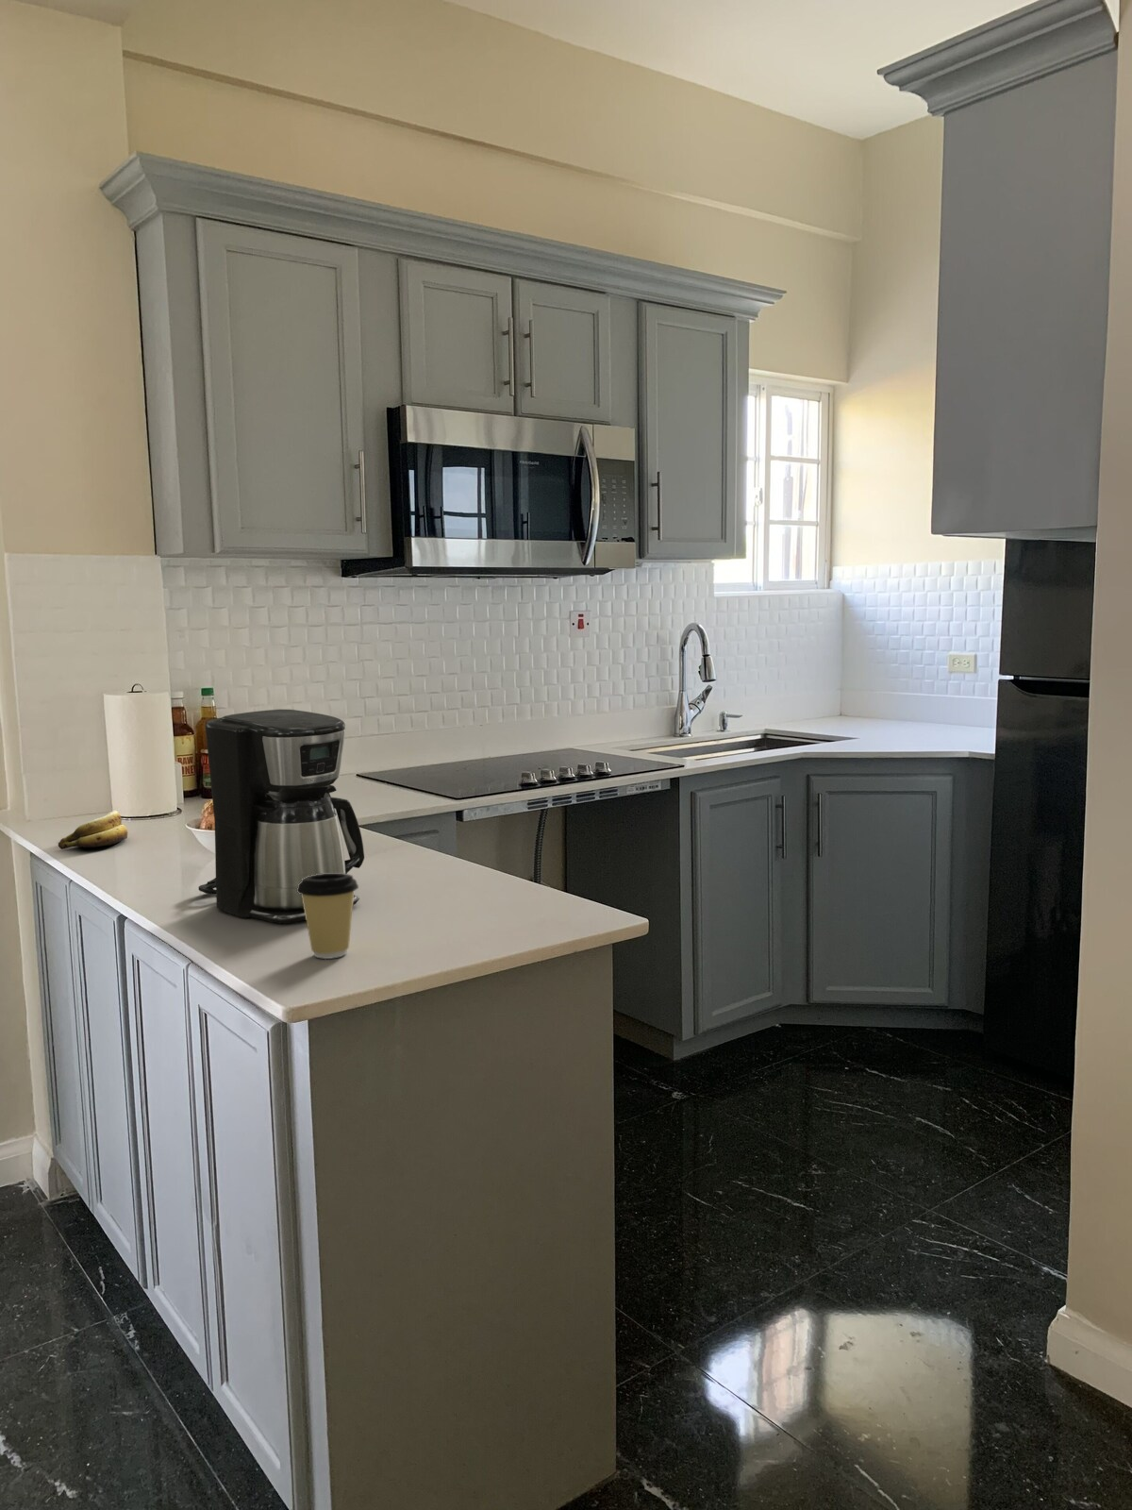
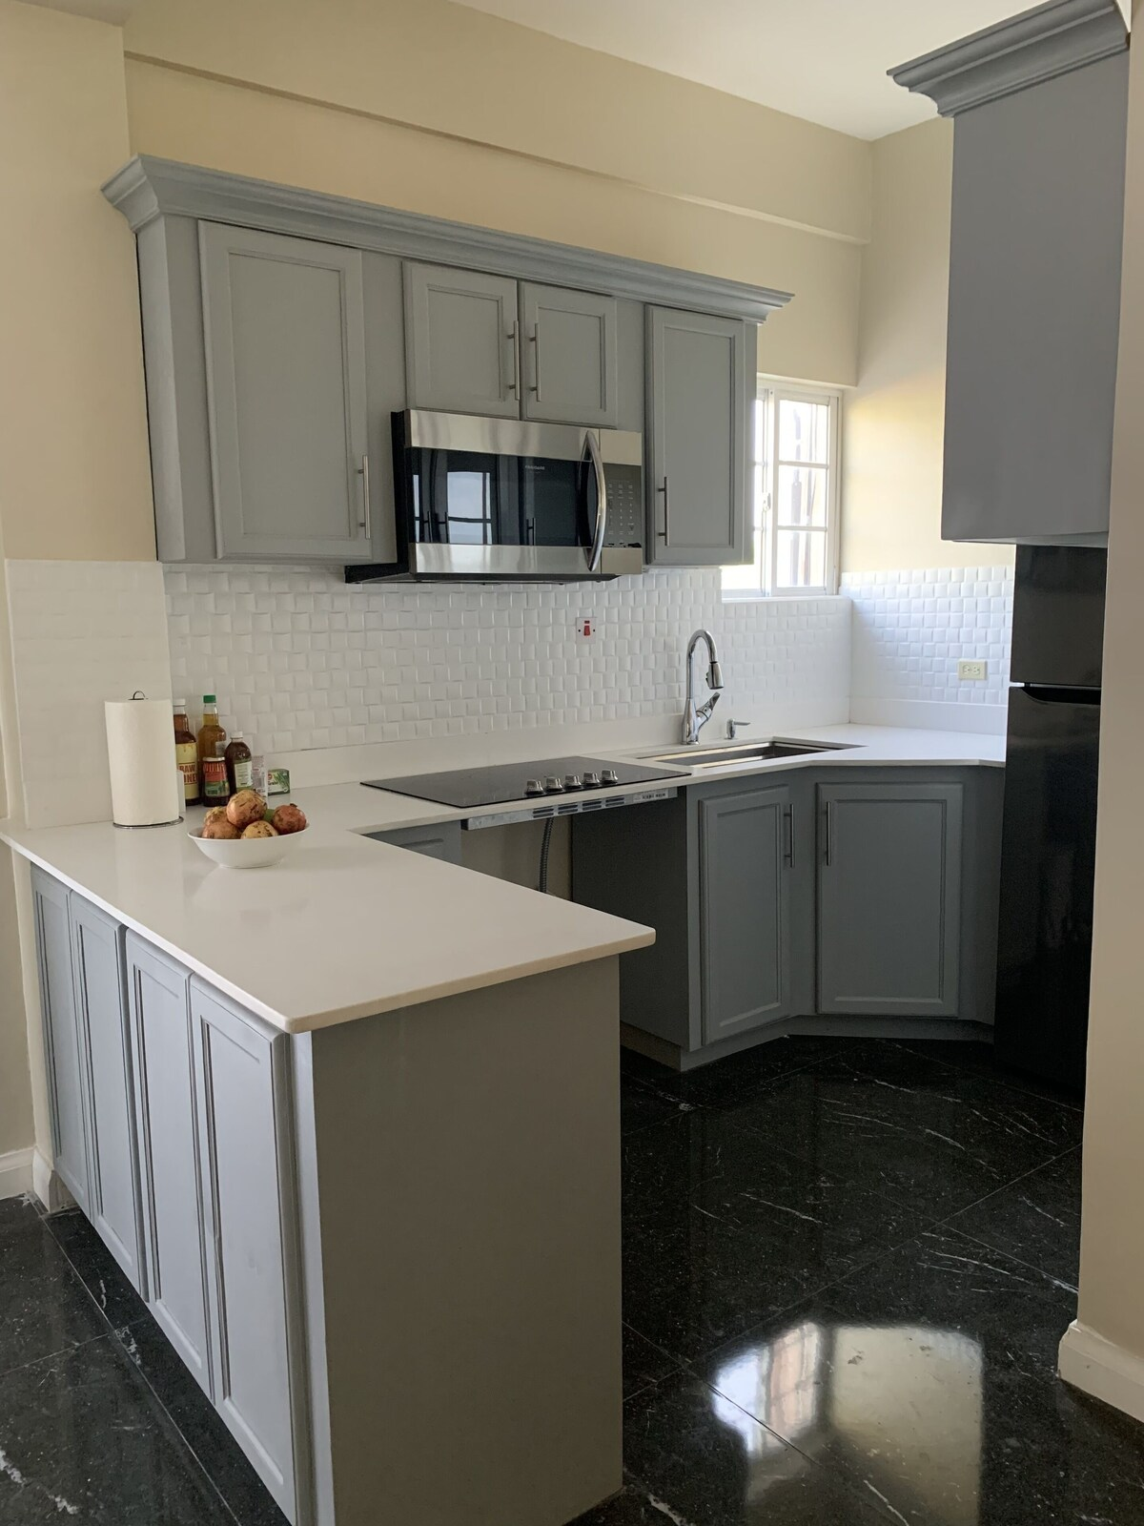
- banana (89, 826)
- coffee cup (328, 914)
- coffee maker (283, 807)
